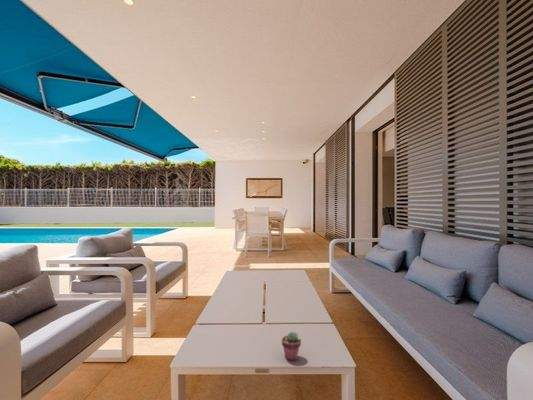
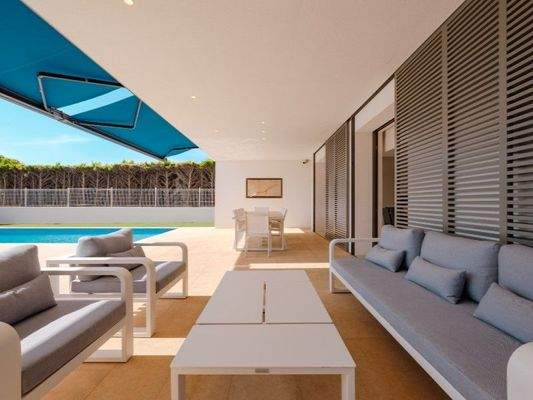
- potted succulent (291, 344)
